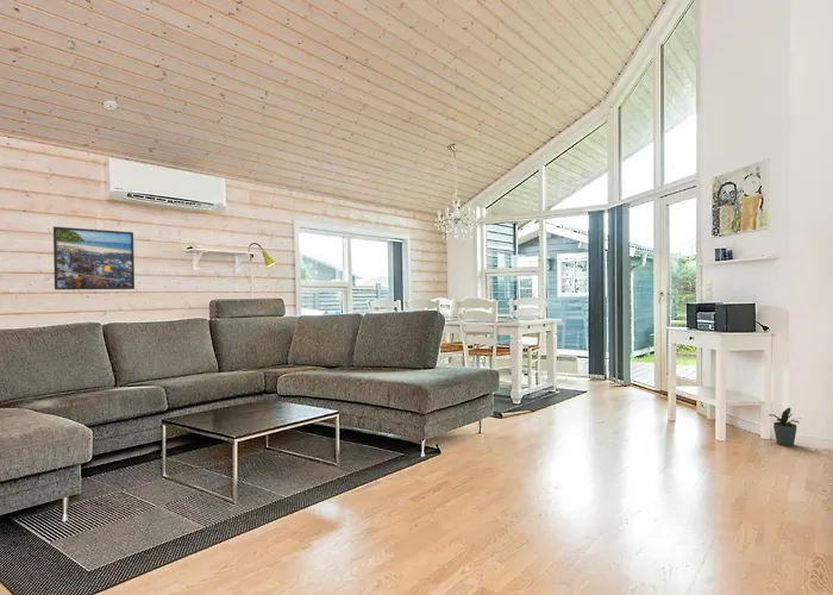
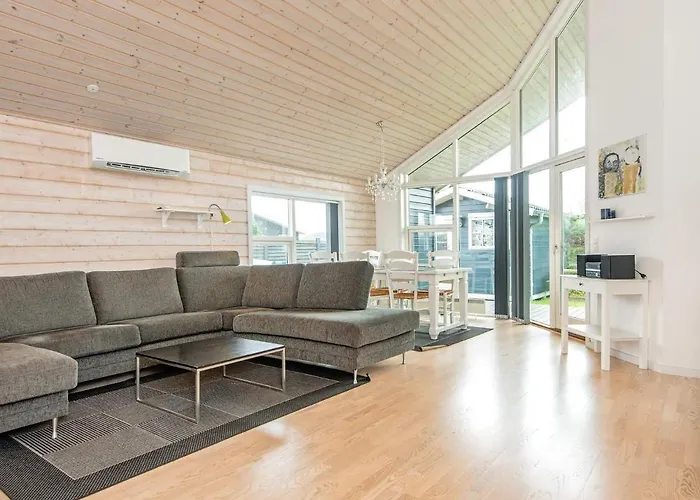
- potted plant (783, 425)
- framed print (95, 259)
